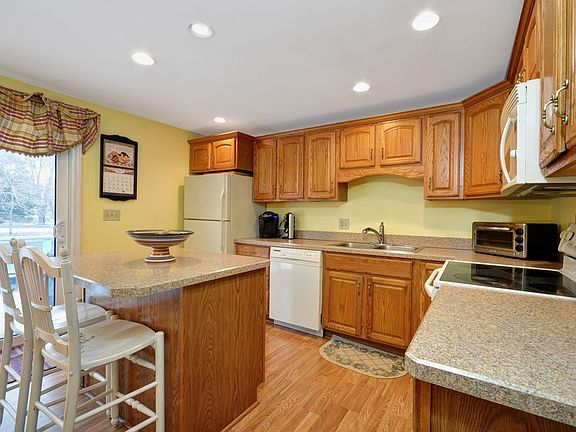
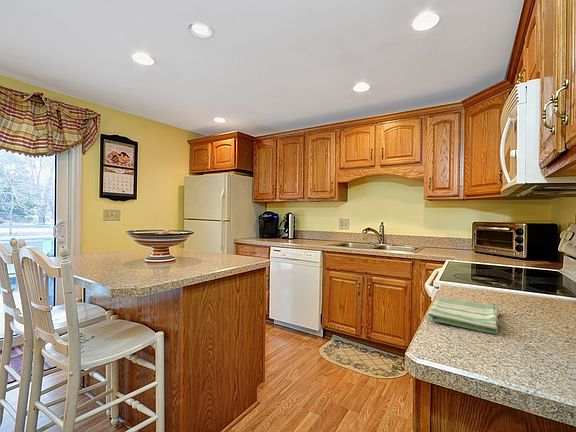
+ dish towel (463, 311)
